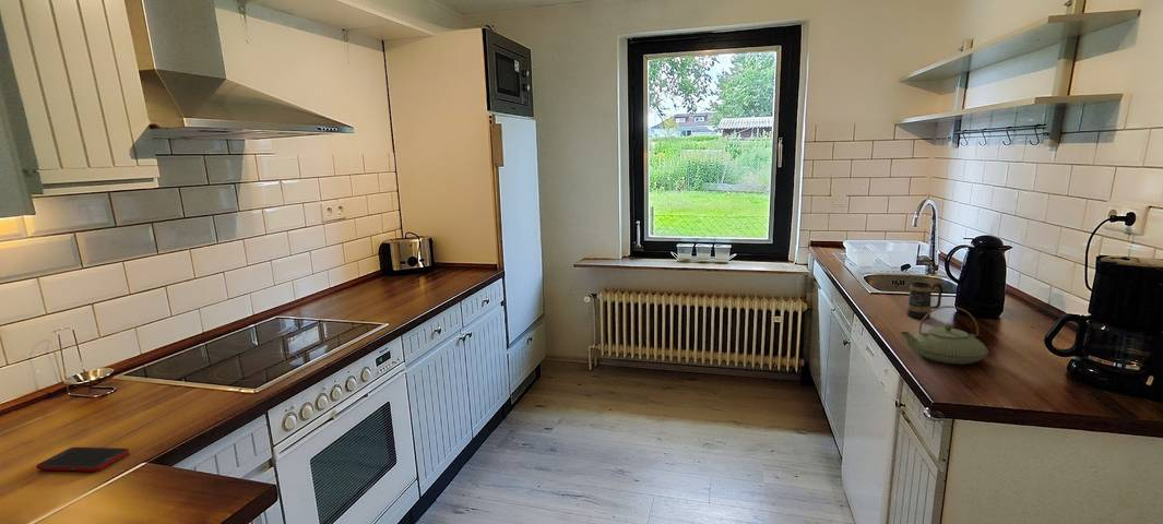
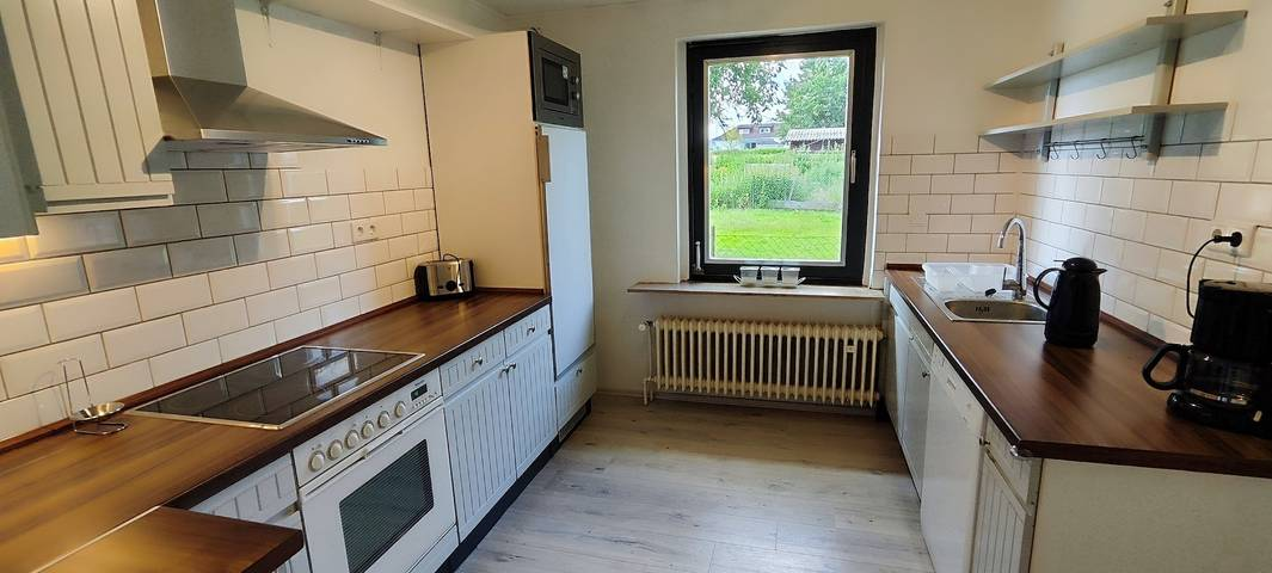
- teapot (942, 331)
- cell phone (83, 458)
- mug (924, 299)
